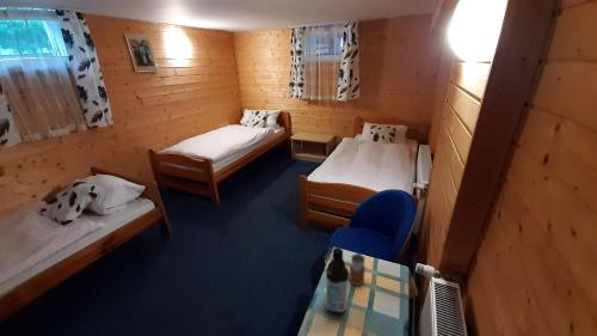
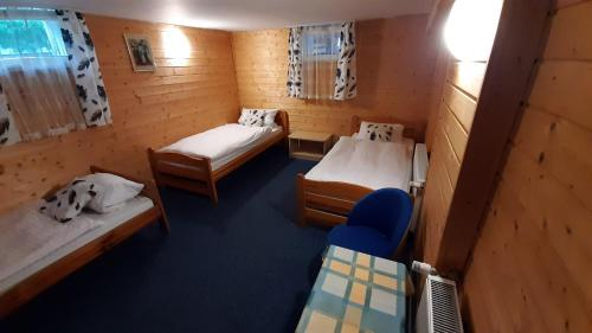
- drinking glass (355, 267)
- water bottle (337, 280)
